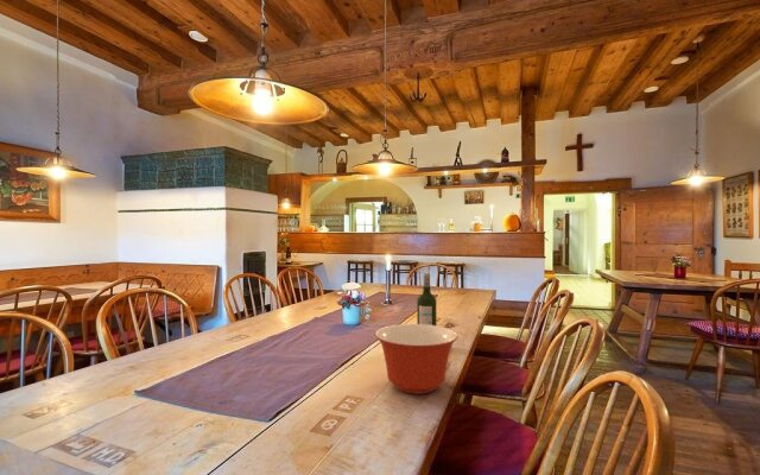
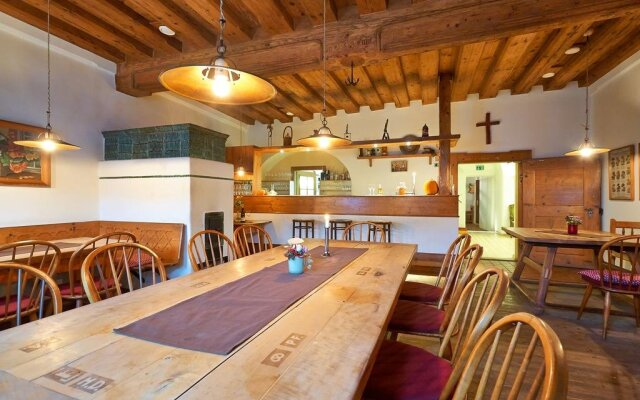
- mixing bowl (416, 359)
- wine bottle (426, 309)
